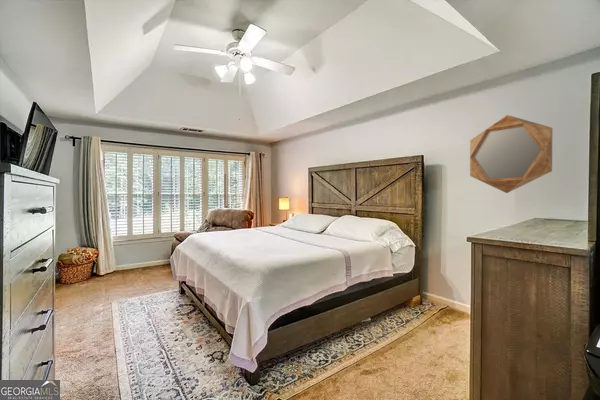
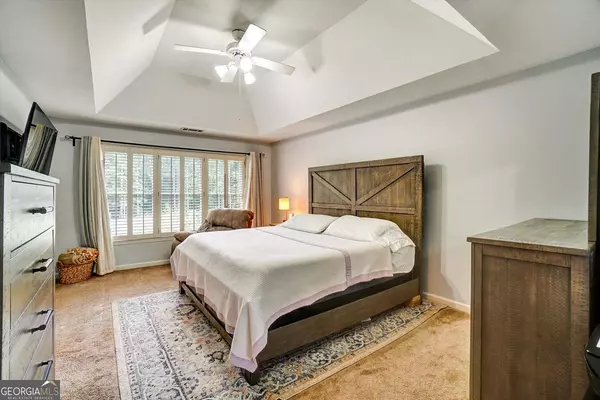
- home mirror (505, 153)
